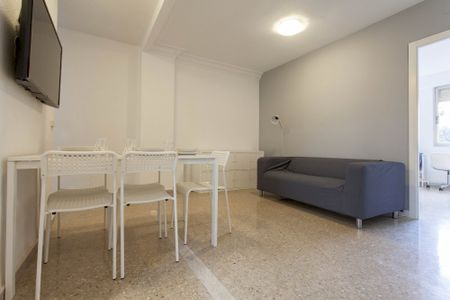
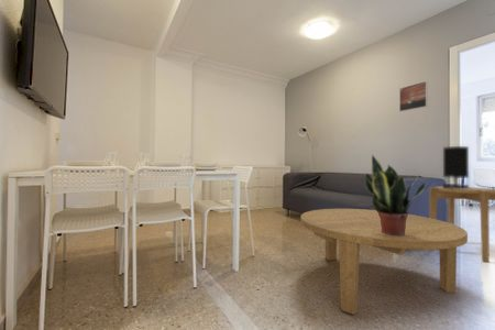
+ side table (453, 219)
+ table lamp (455, 167)
+ potted plant (393, 194)
+ coffee table (374, 245)
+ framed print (413, 97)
